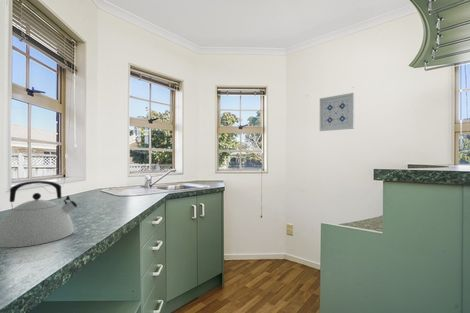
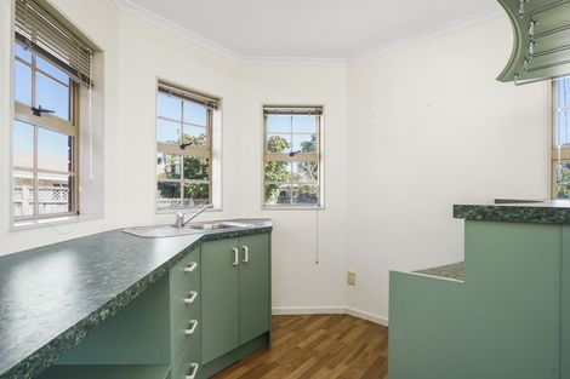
- wall art (336, 112)
- kettle (38, 208)
